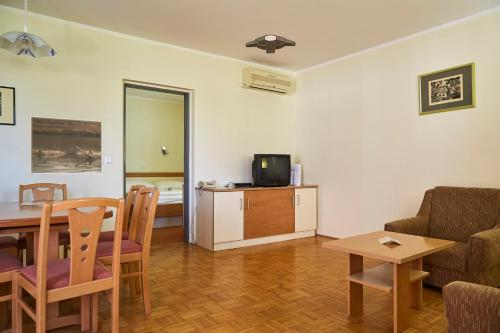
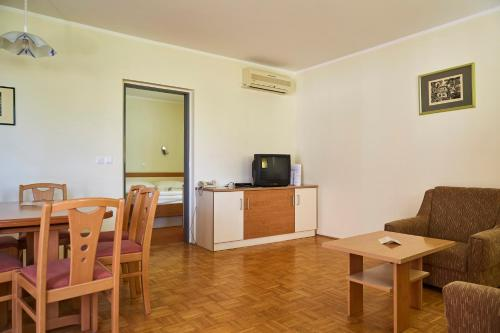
- ceiling light (270, 40)
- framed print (67, 146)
